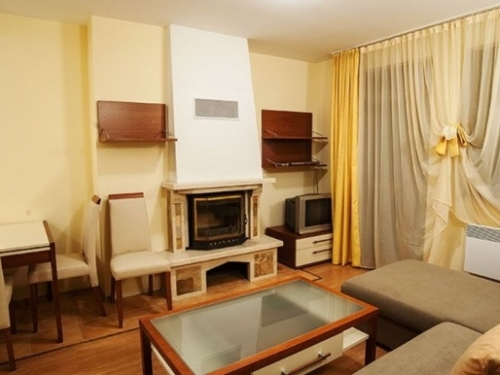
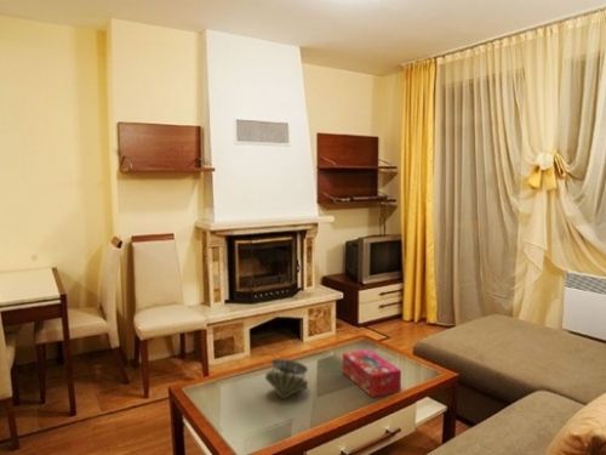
+ drum (287, 375)
+ tissue box (370, 371)
